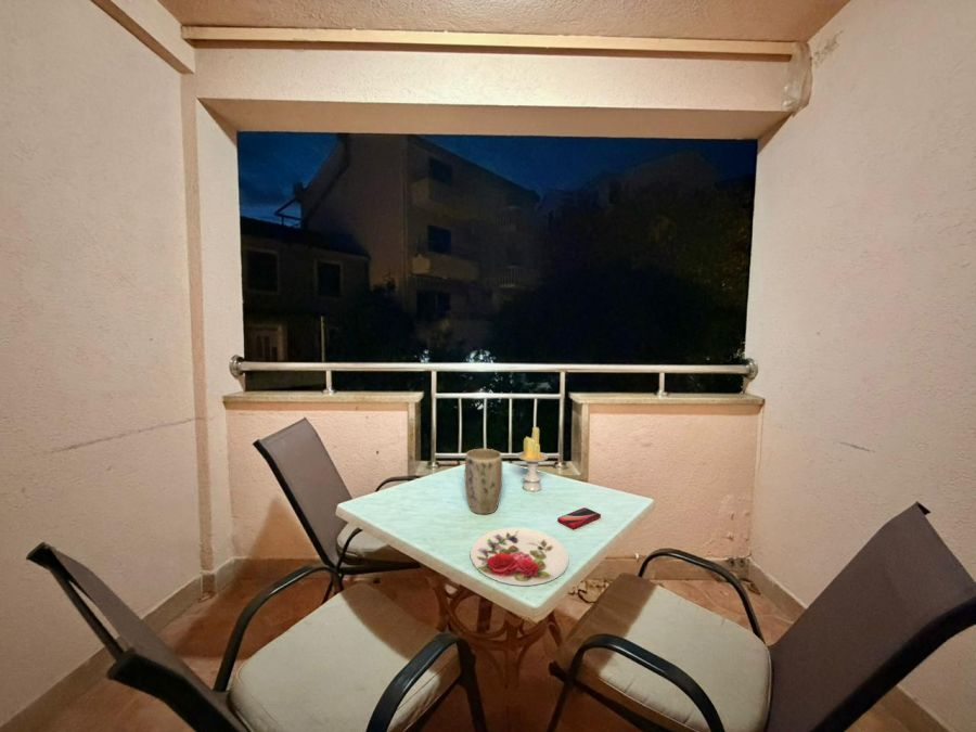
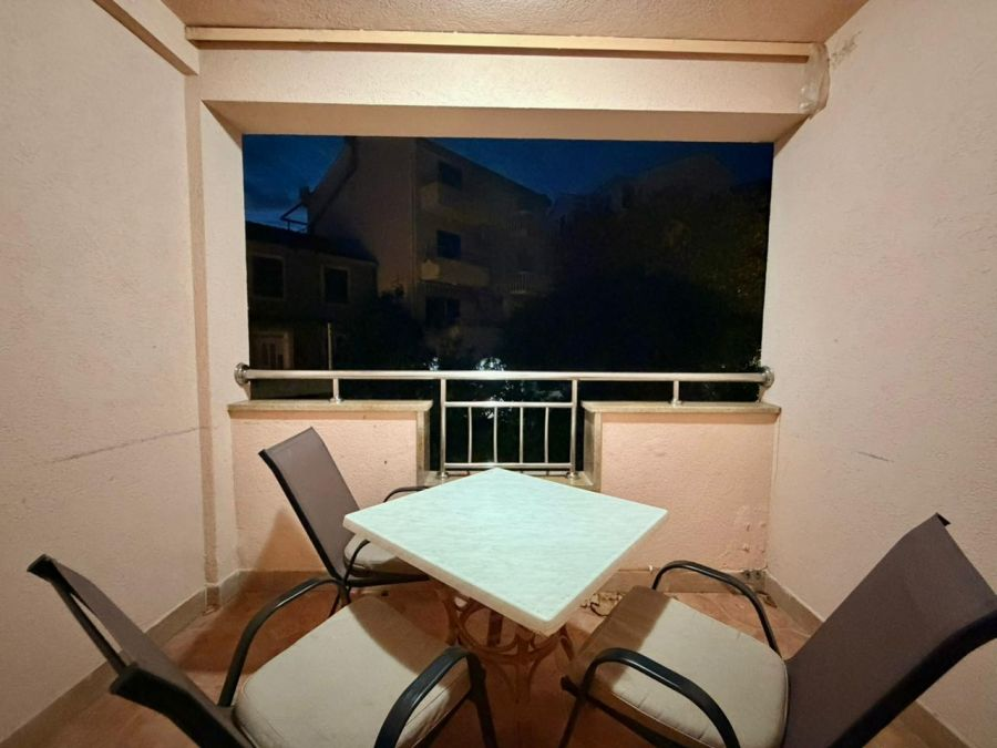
- plate (518, 552)
- plant pot (483, 480)
- candle (532, 458)
- smartphone (579, 517)
